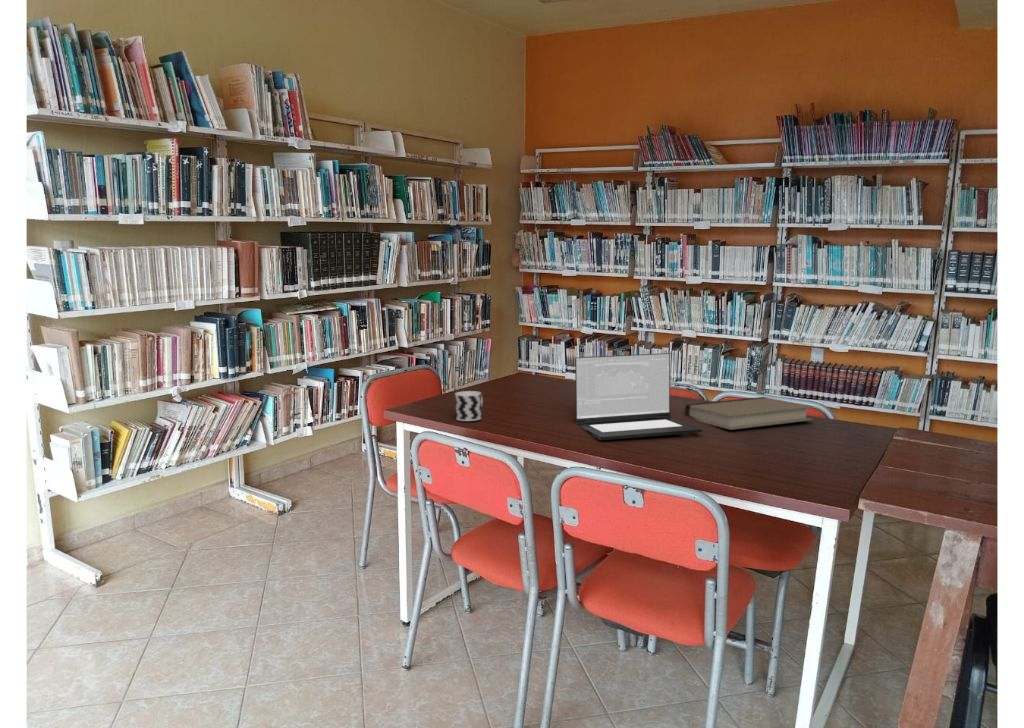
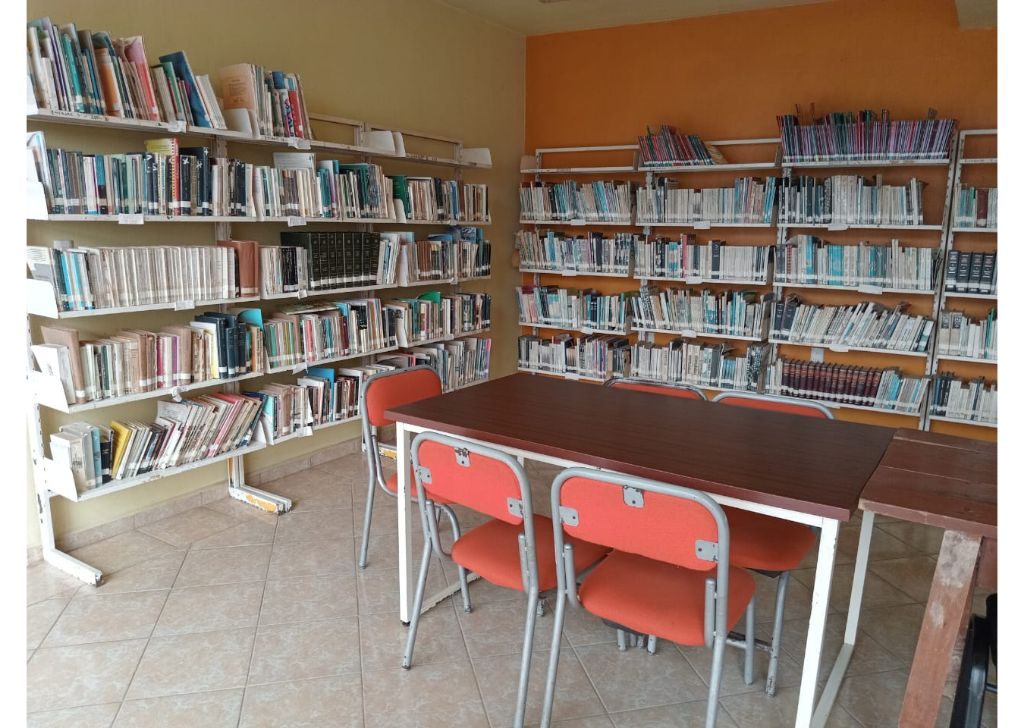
- book (747, 412)
- laptop (637, 394)
- cup (471, 405)
